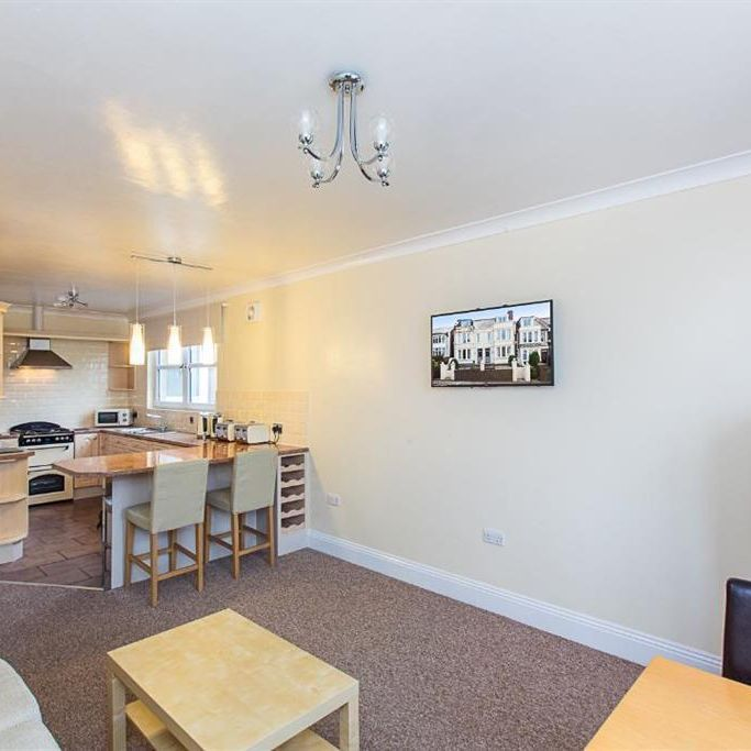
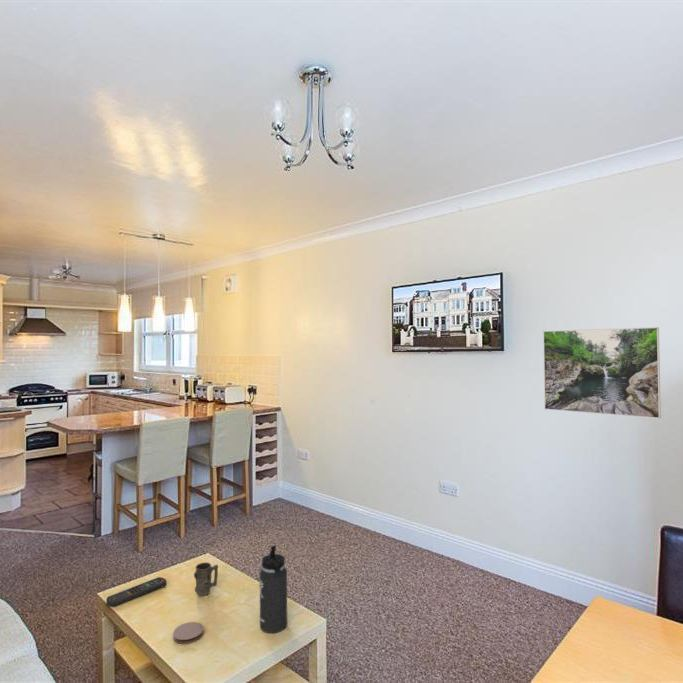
+ mug (206, 578)
+ thermos bottle (274, 586)
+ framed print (597, 371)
+ remote control (137, 590)
+ coaster (188, 632)
